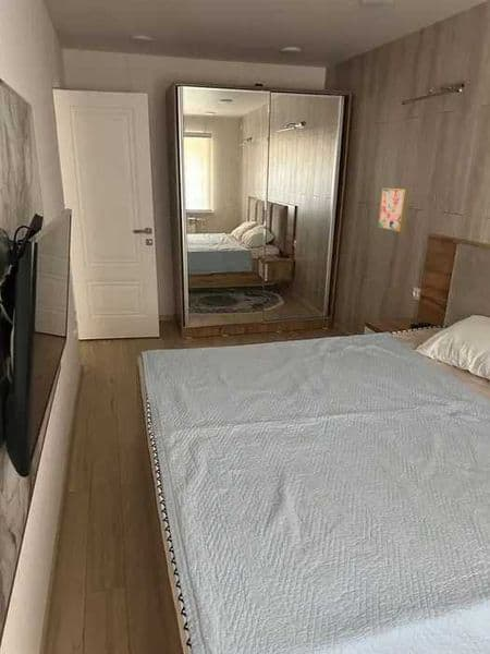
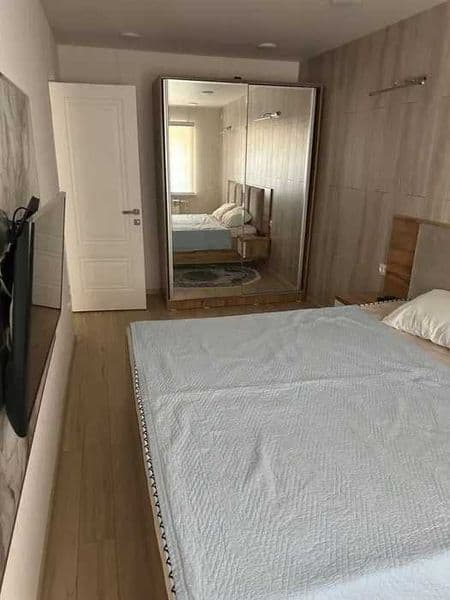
- wall art (392, 209)
